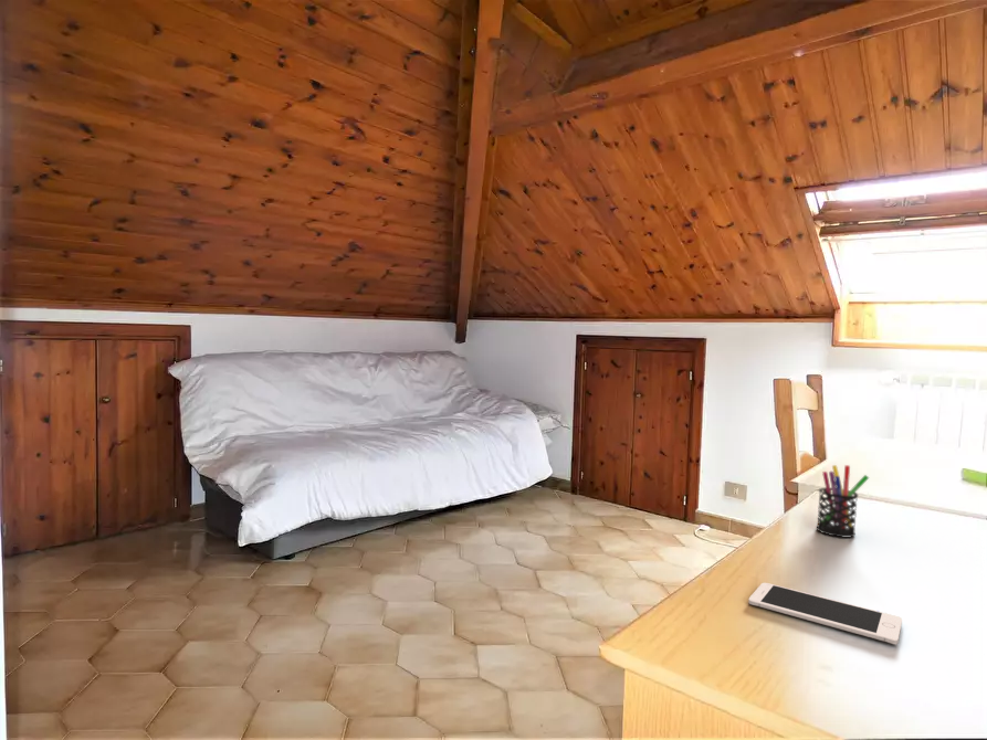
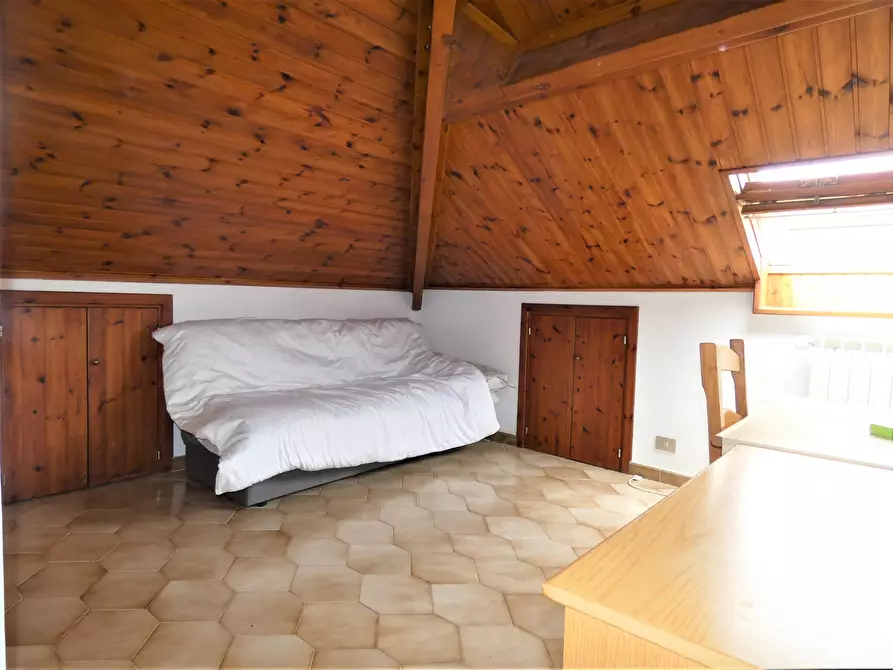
- cell phone (822, 610)
- pen holder (842, 497)
